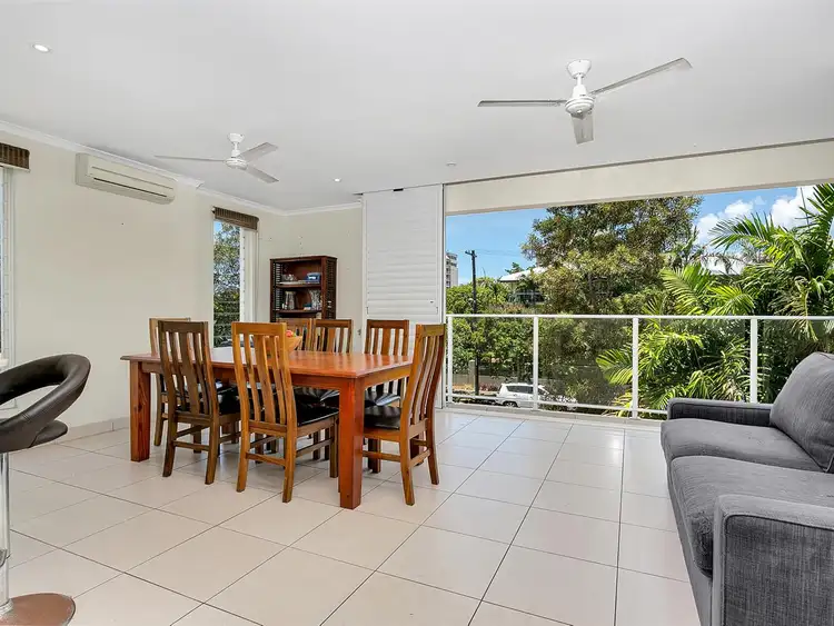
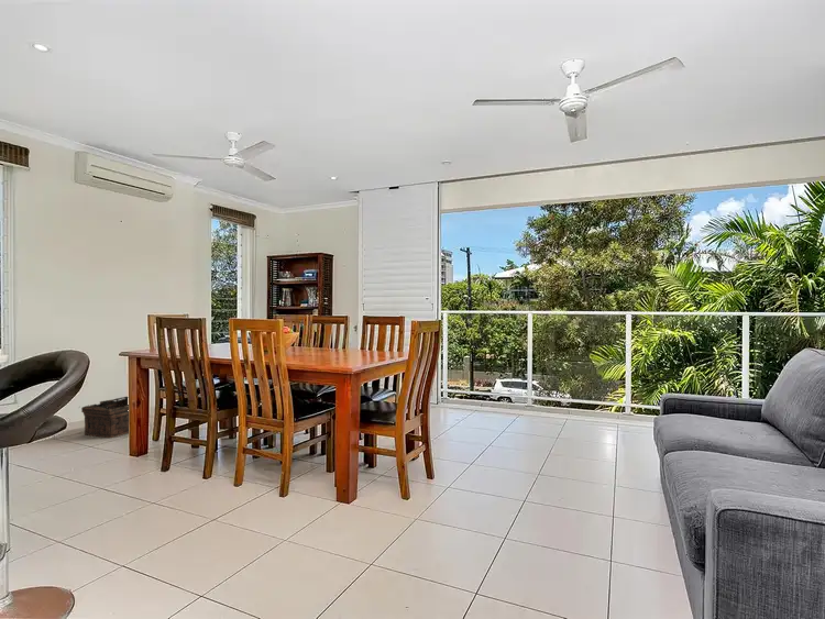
+ basket (114, 413)
